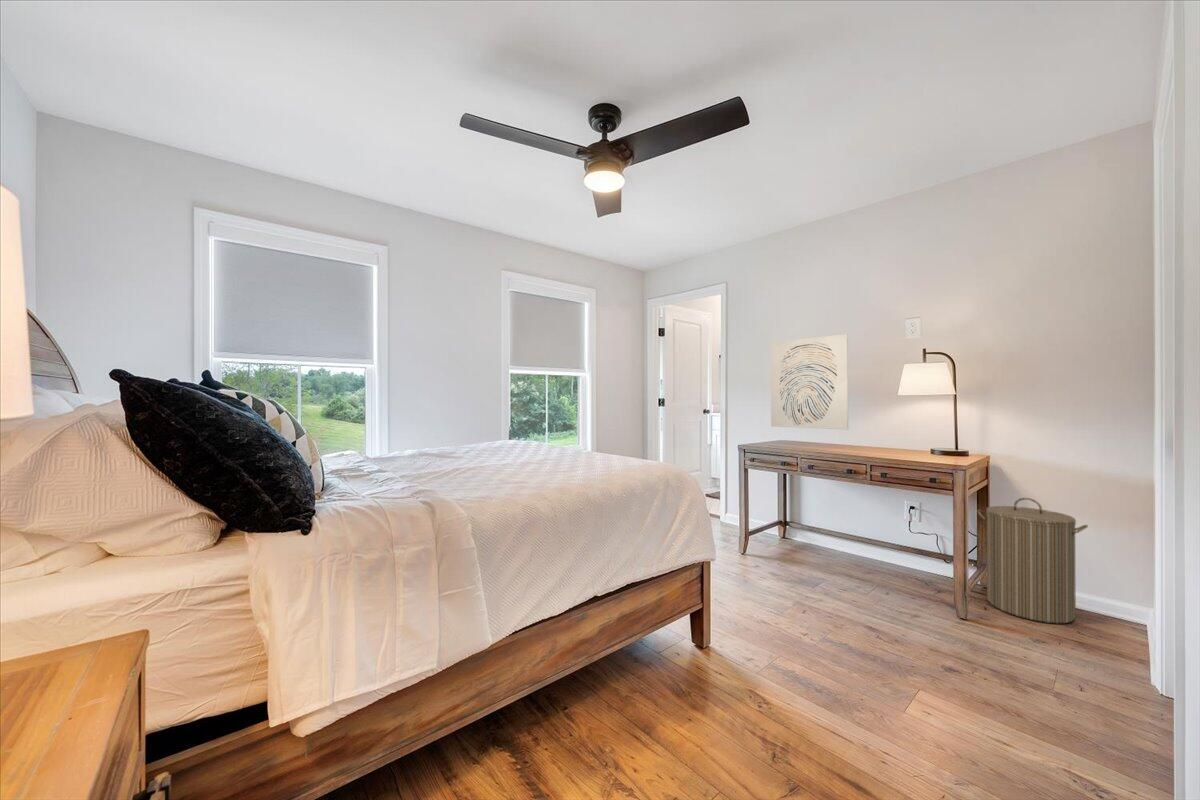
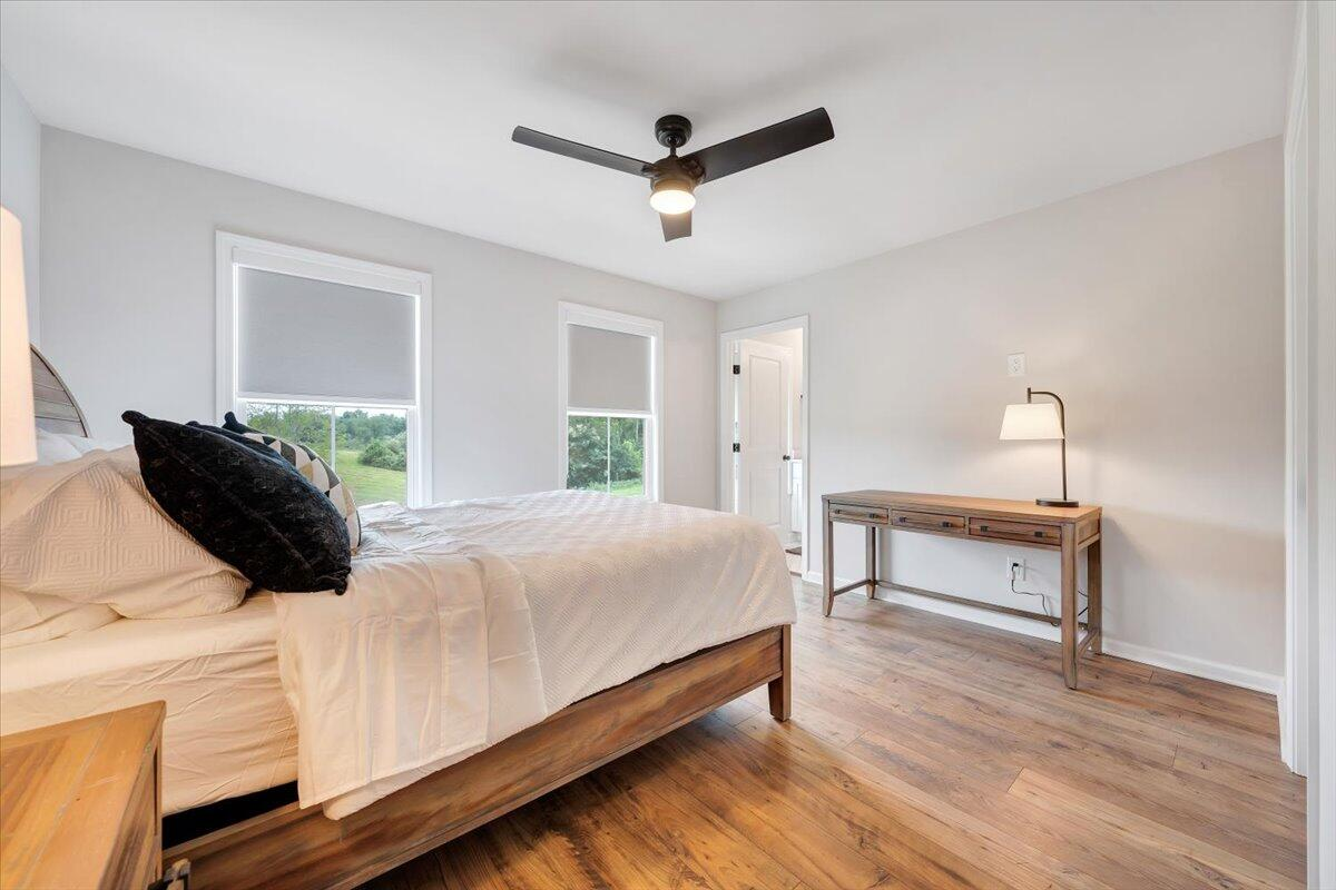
- laundry hamper (1029, 553)
- wall art (807, 383)
